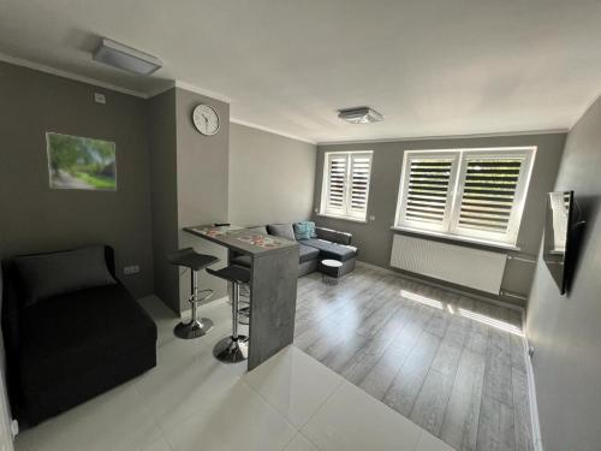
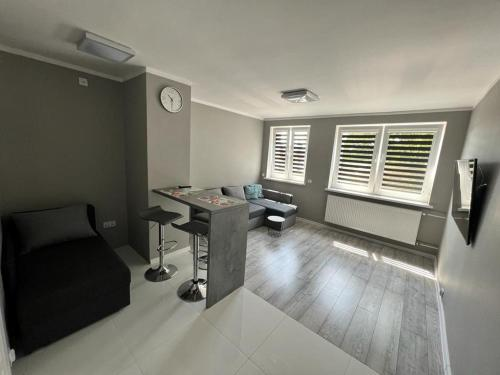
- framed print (84, 164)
